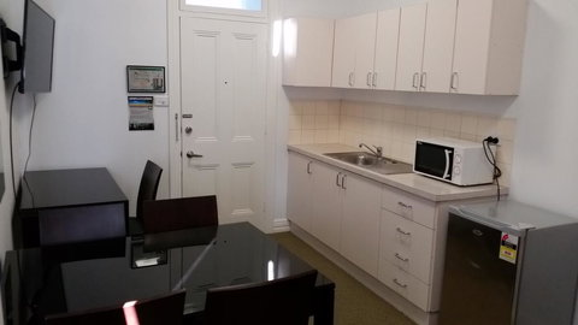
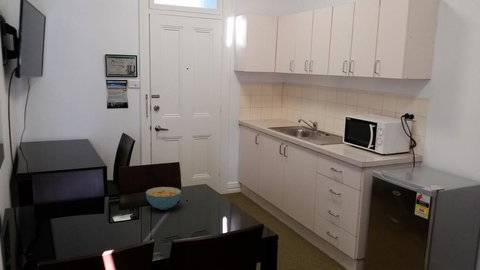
+ cereal bowl (163, 199)
